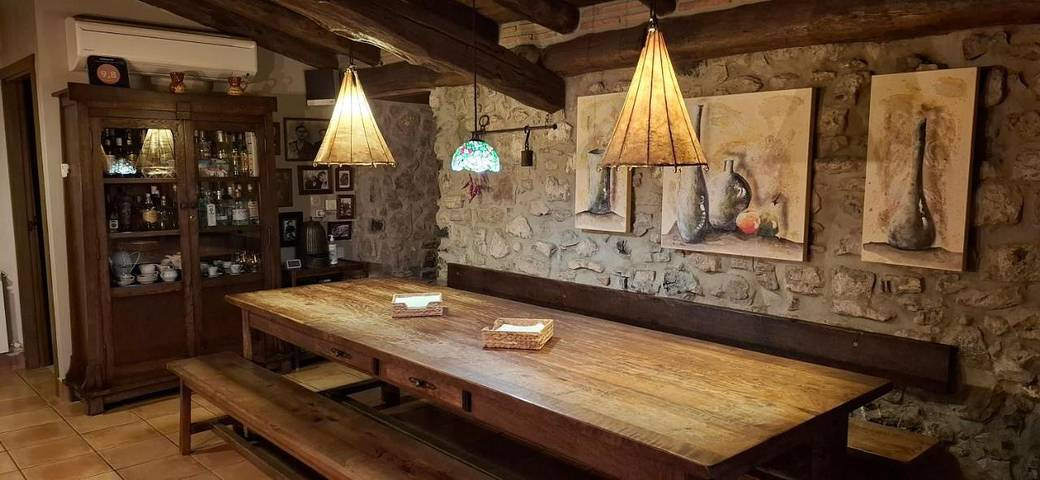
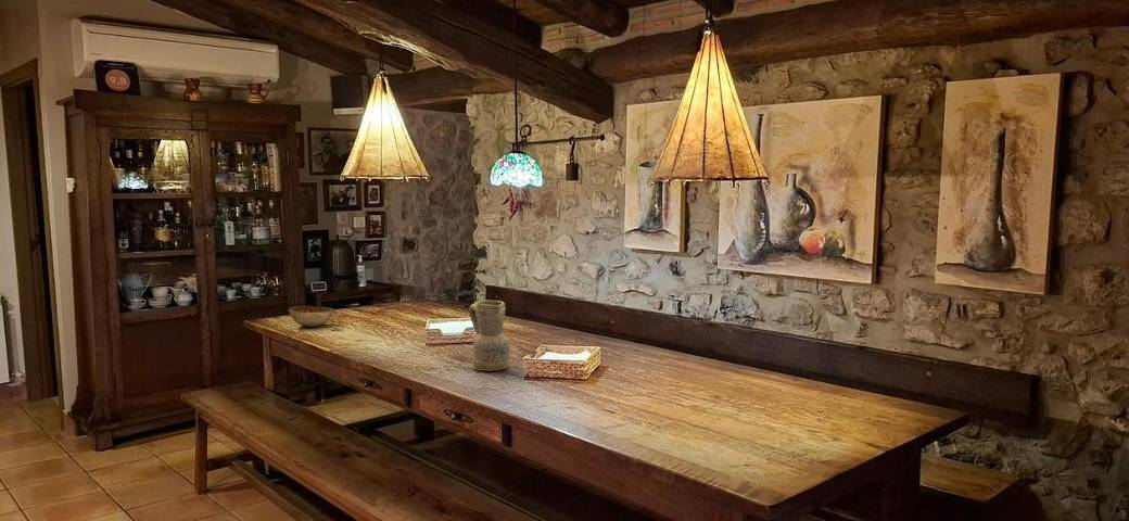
+ ceramic pitcher (489, 333)
+ decorative bowl (312, 316)
